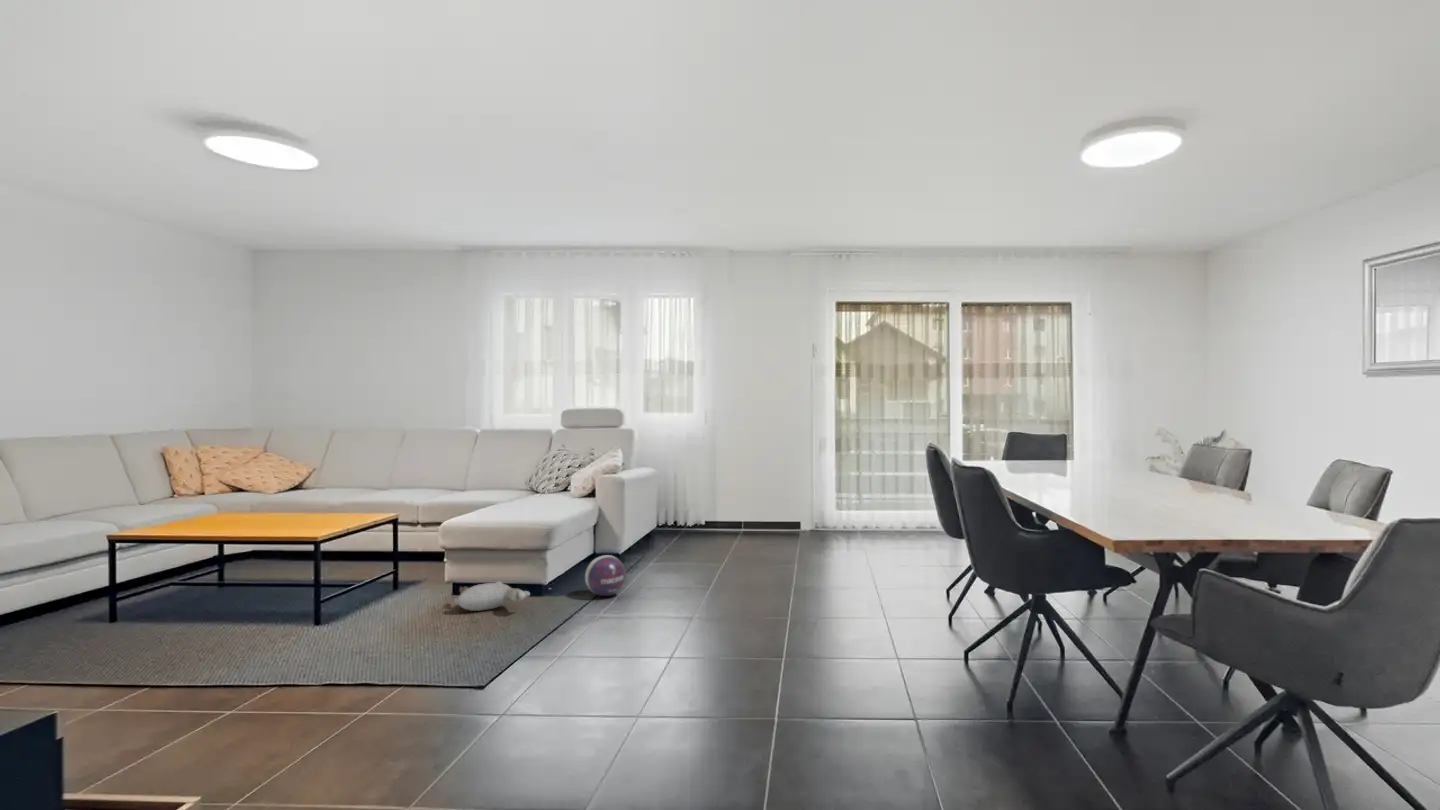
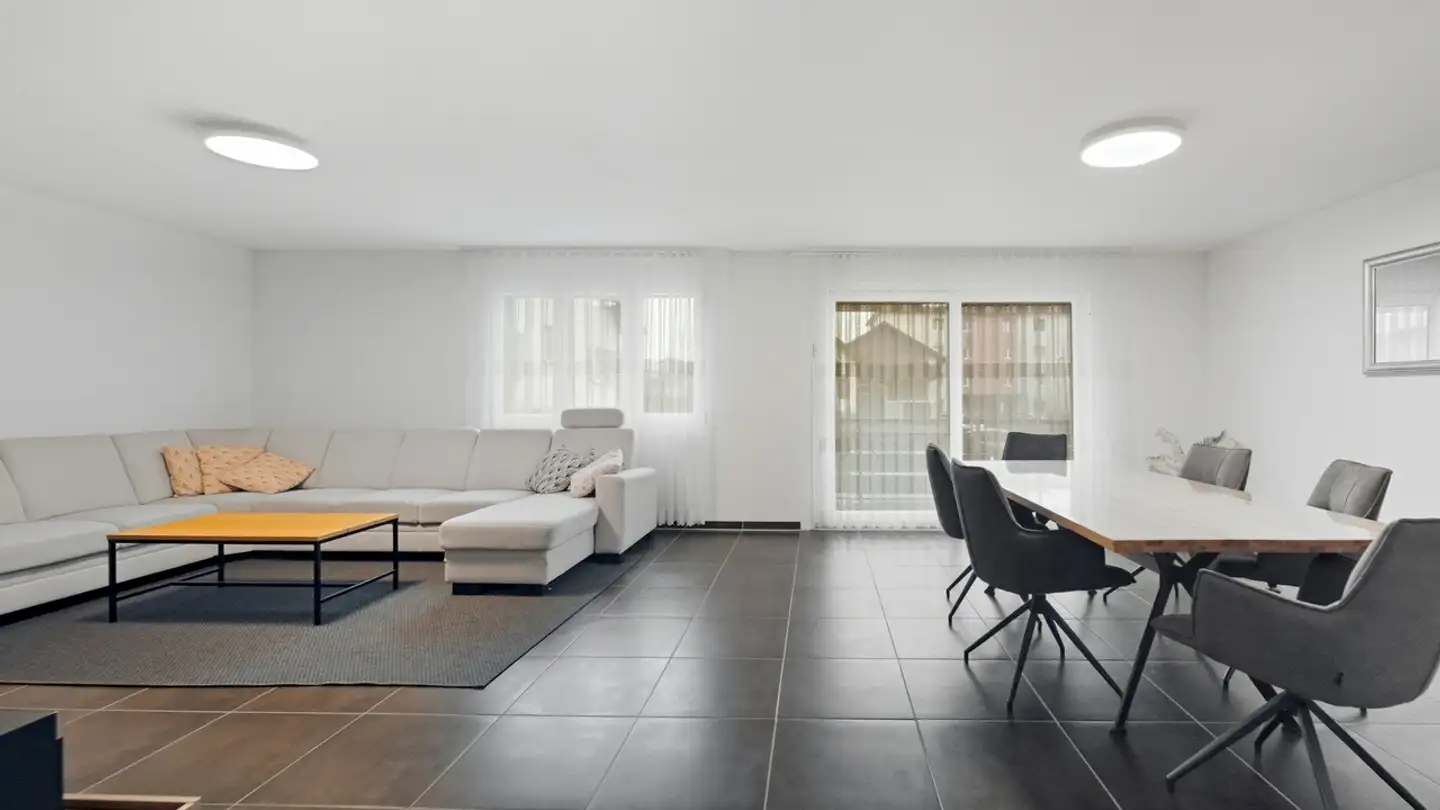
- ball (605, 575)
- plush toy (491, 596)
